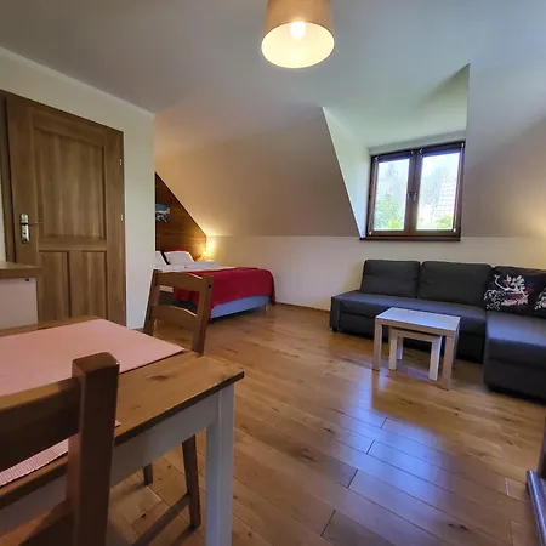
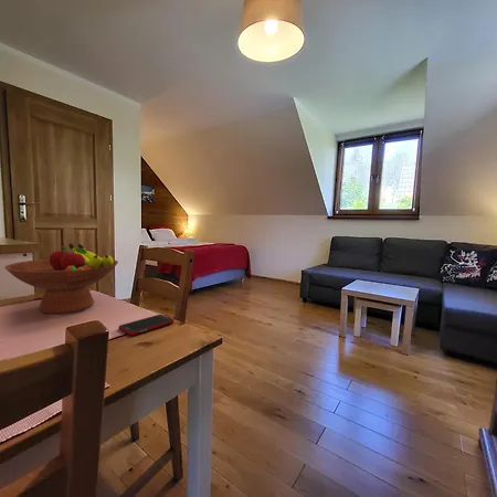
+ fruit bowl (66, 276)
+ cell phone (147, 324)
